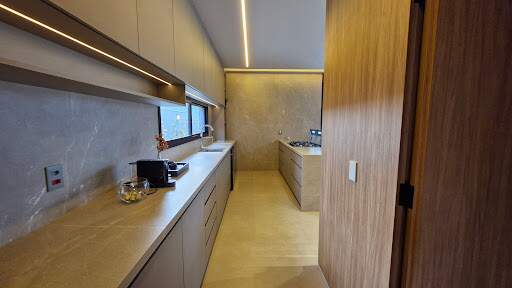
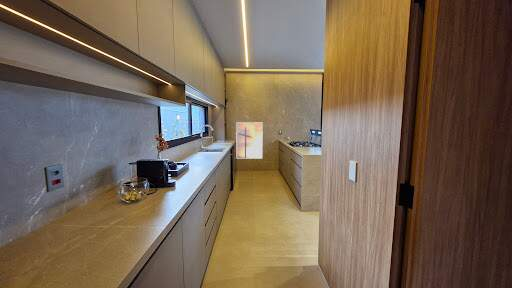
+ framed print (249, 140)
